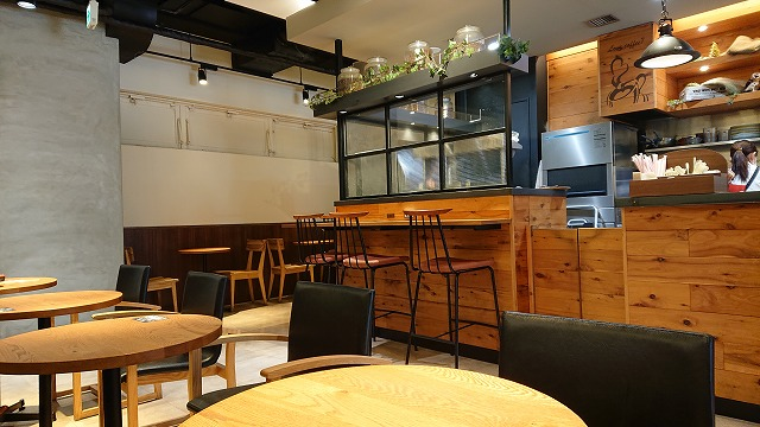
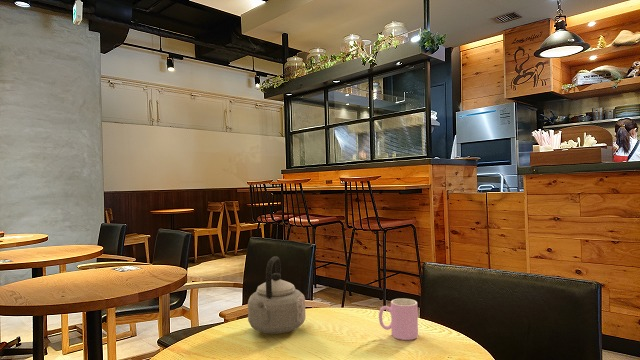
+ cup (398, 318)
+ teapot (274, 295)
